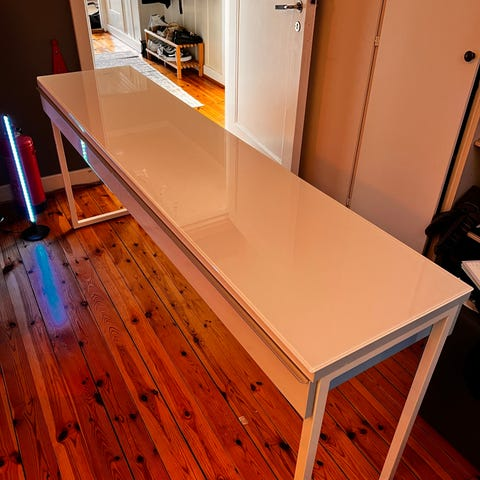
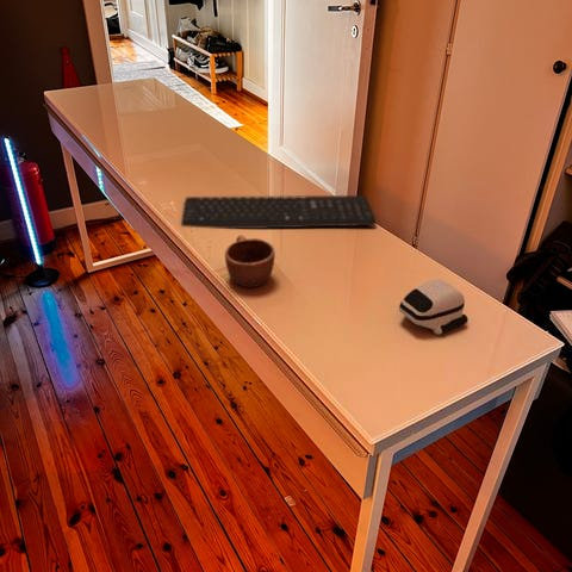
+ computer mouse (431, 304)
+ keyboard (278, 211)
+ mug (245, 262)
